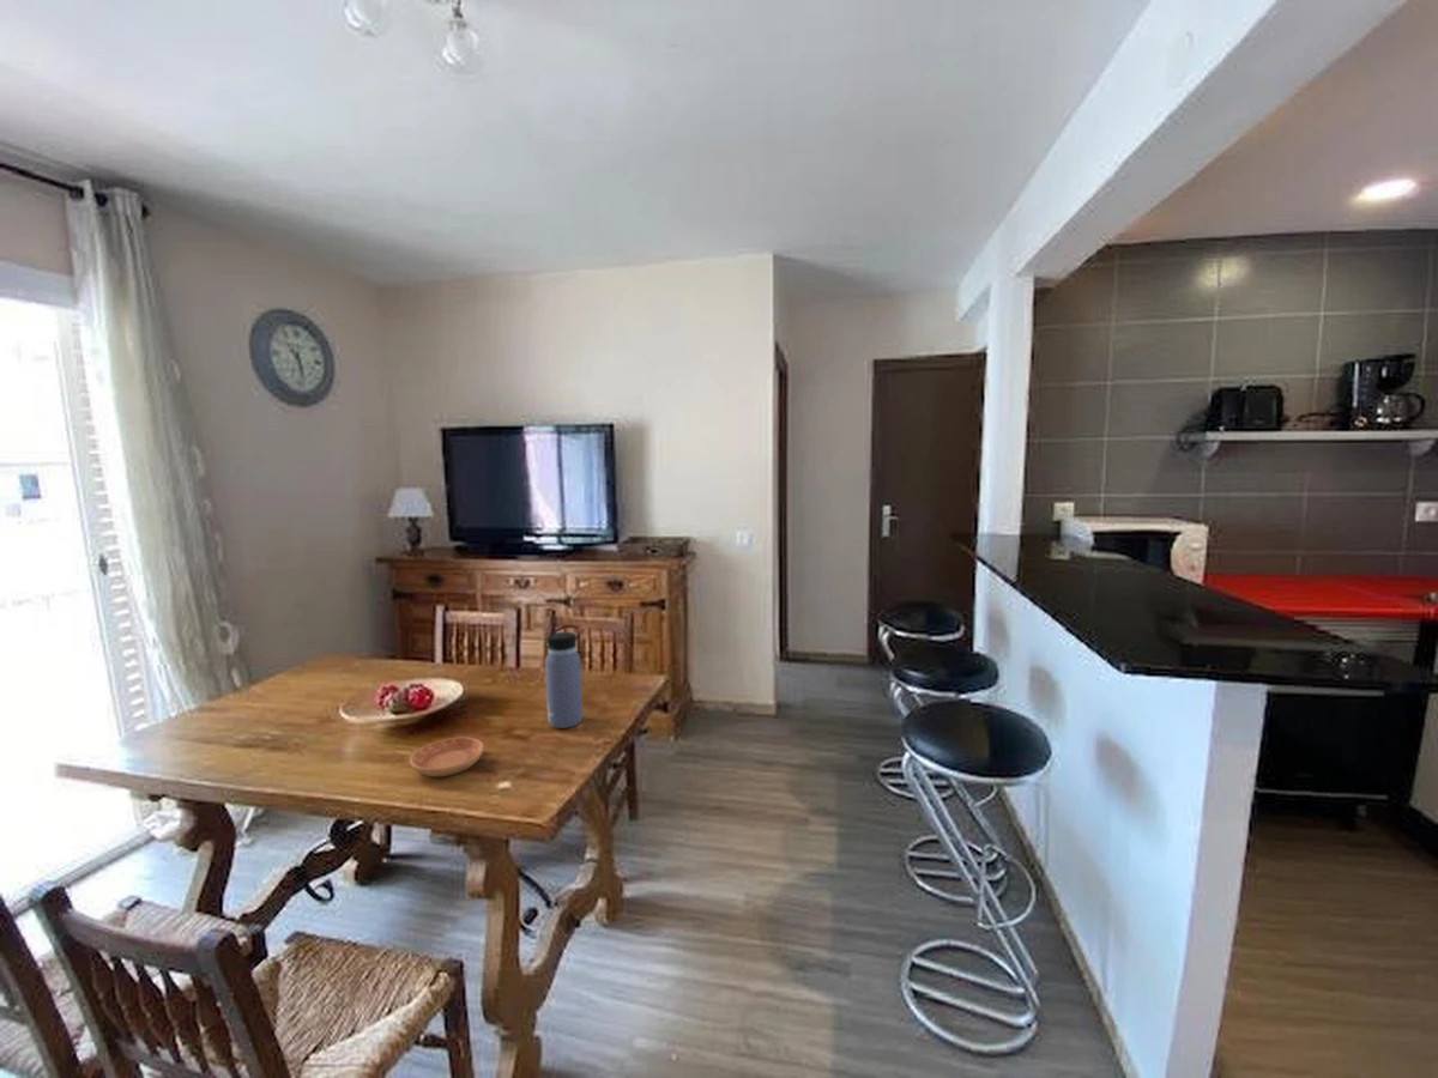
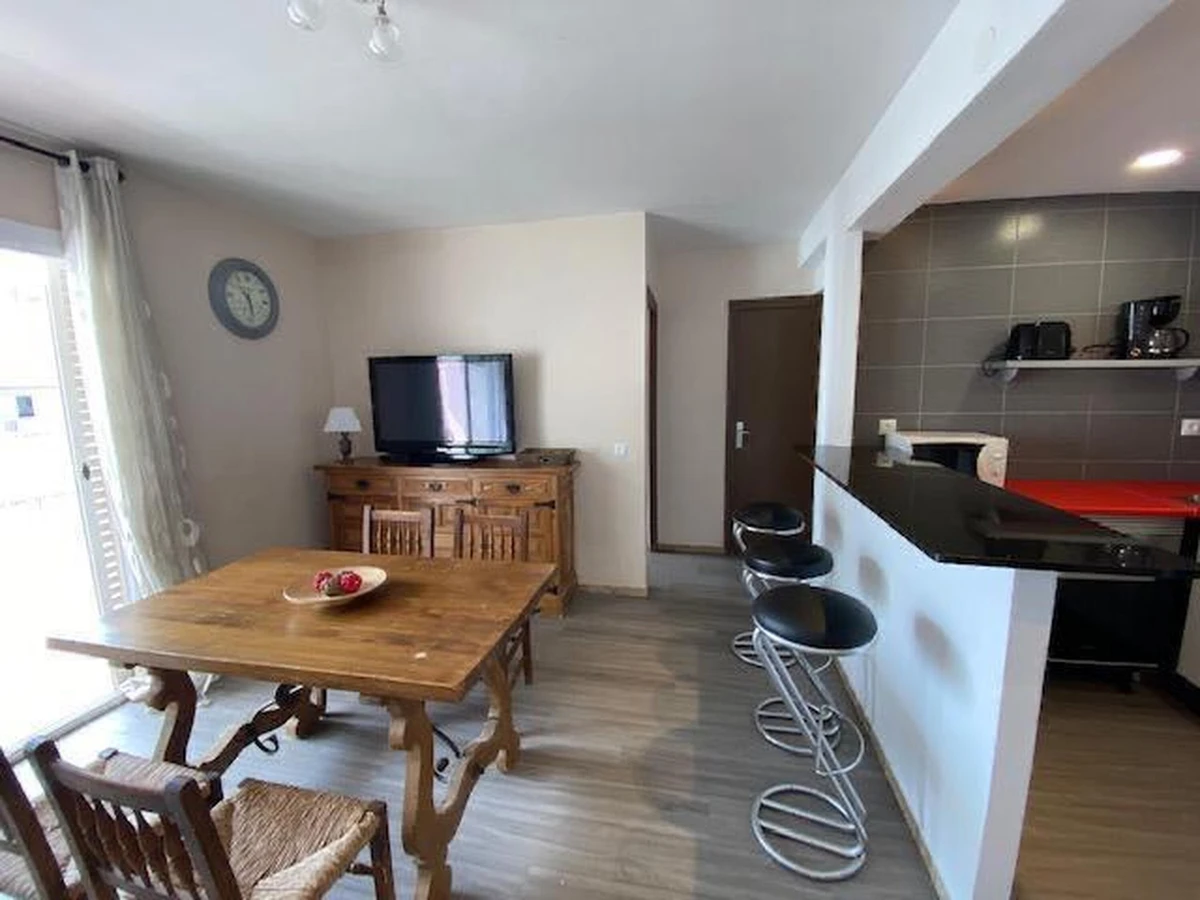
- saucer (448, 757)
- water bottle (563, 672)
